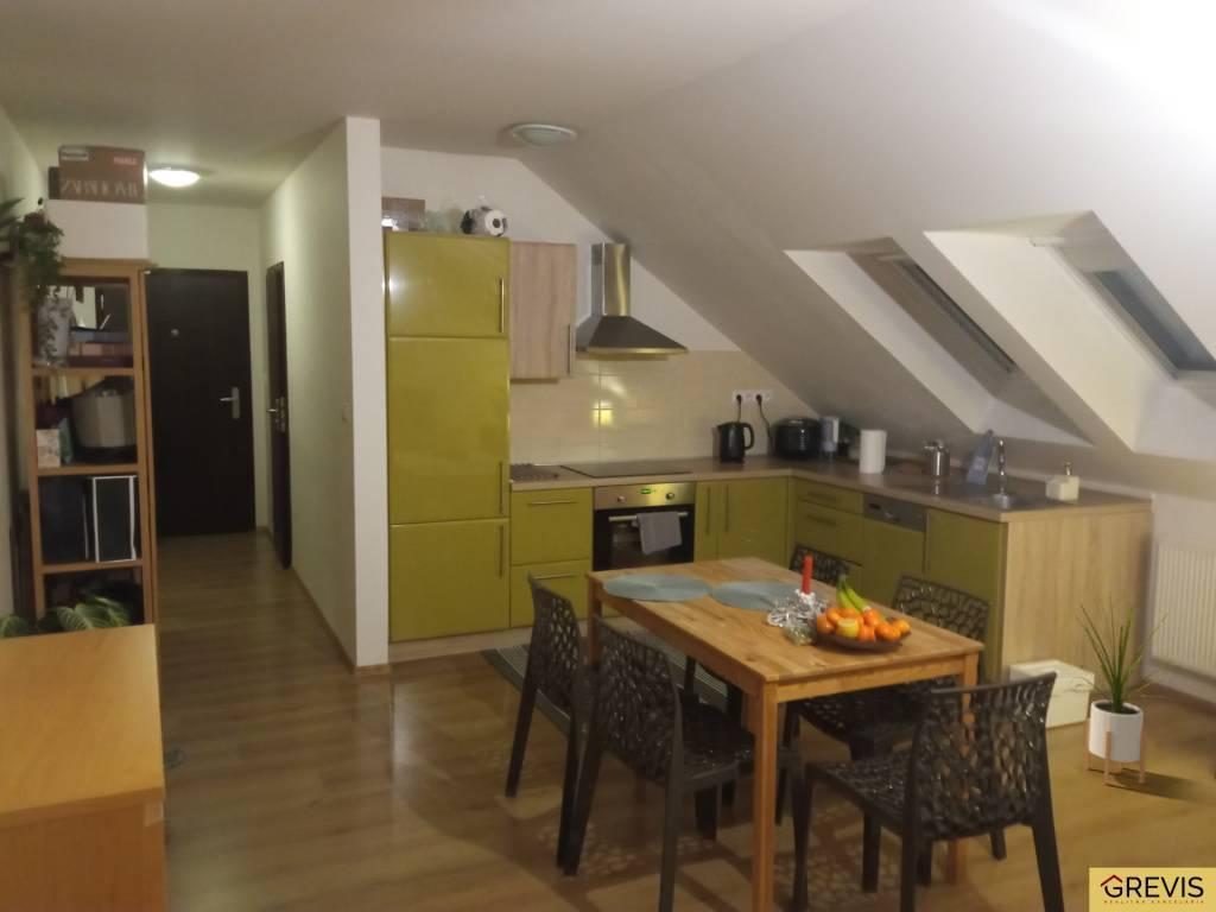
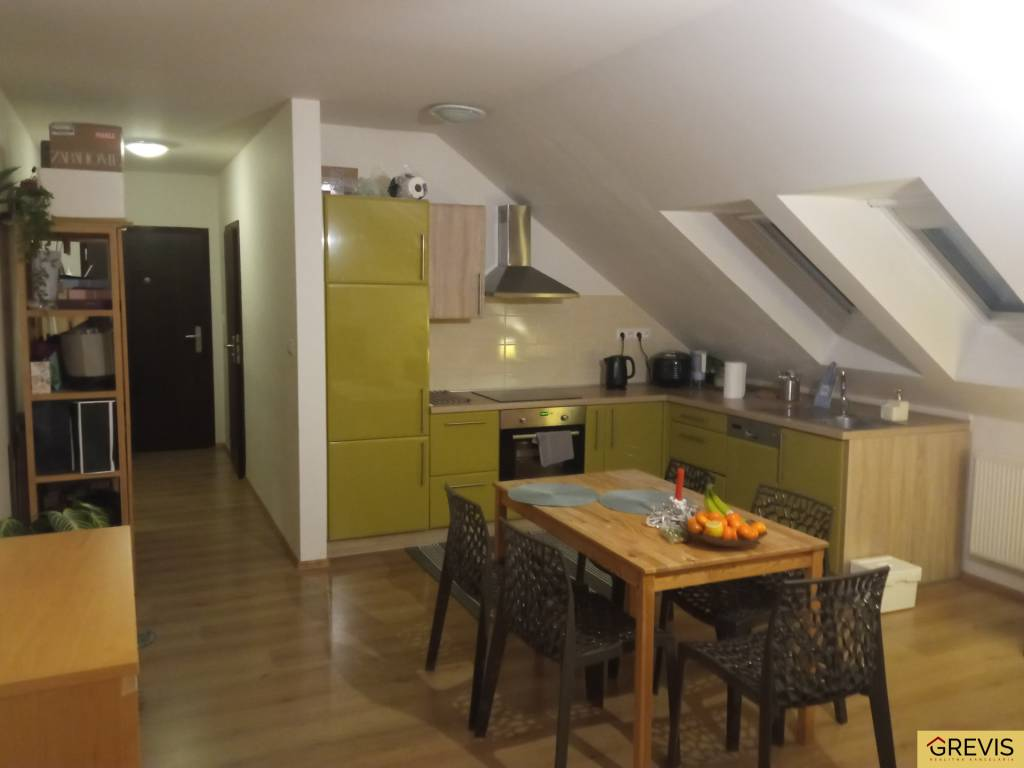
- house plant (1120, 686)
